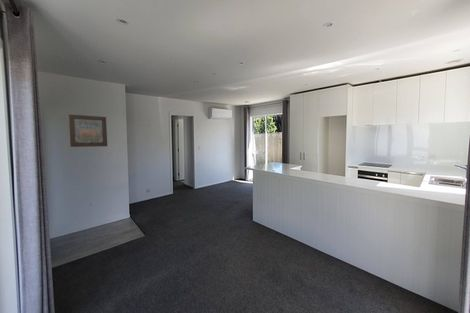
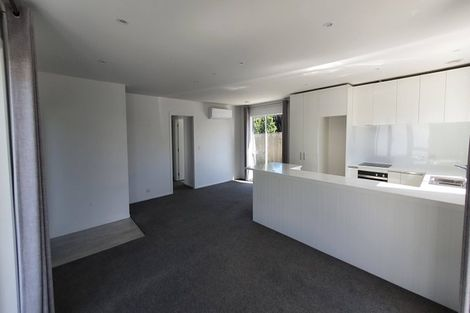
- wall art (88, 131)
